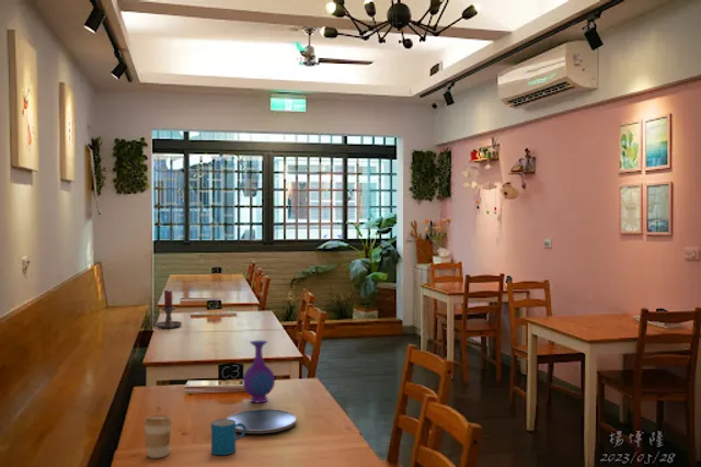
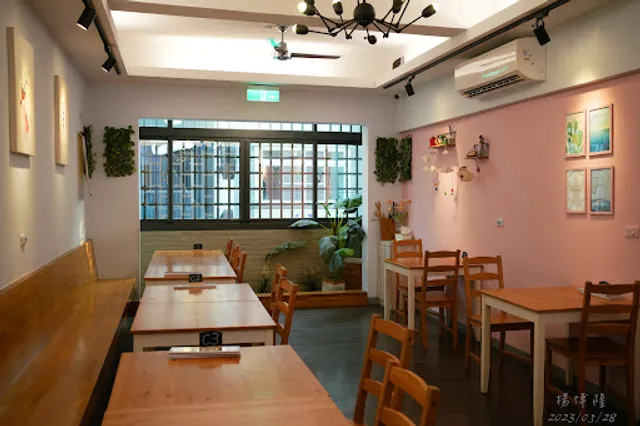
- vase (258, 371)
- mug (229, 435)
- candle holder (169, 308)
- plate (261, 421)
- coffee cup (158, 434)
